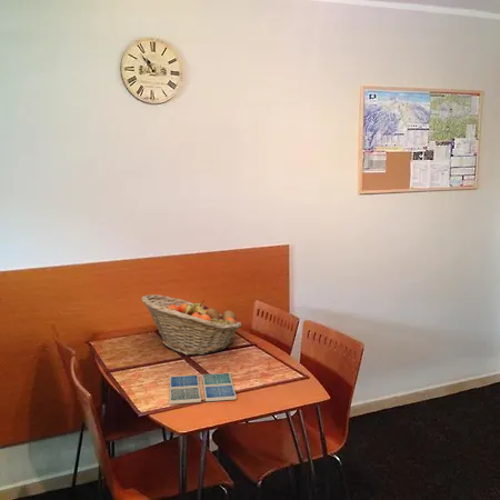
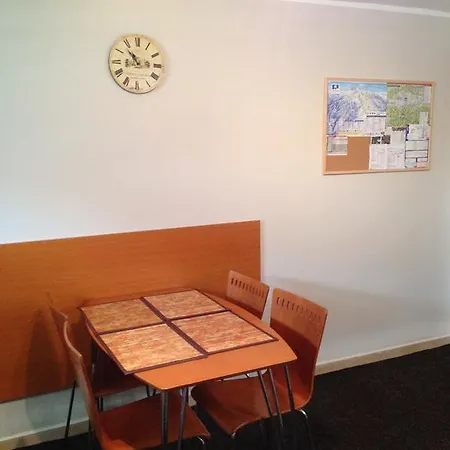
- drink coaster (199, 387)
- fruit basket (190, 319)
